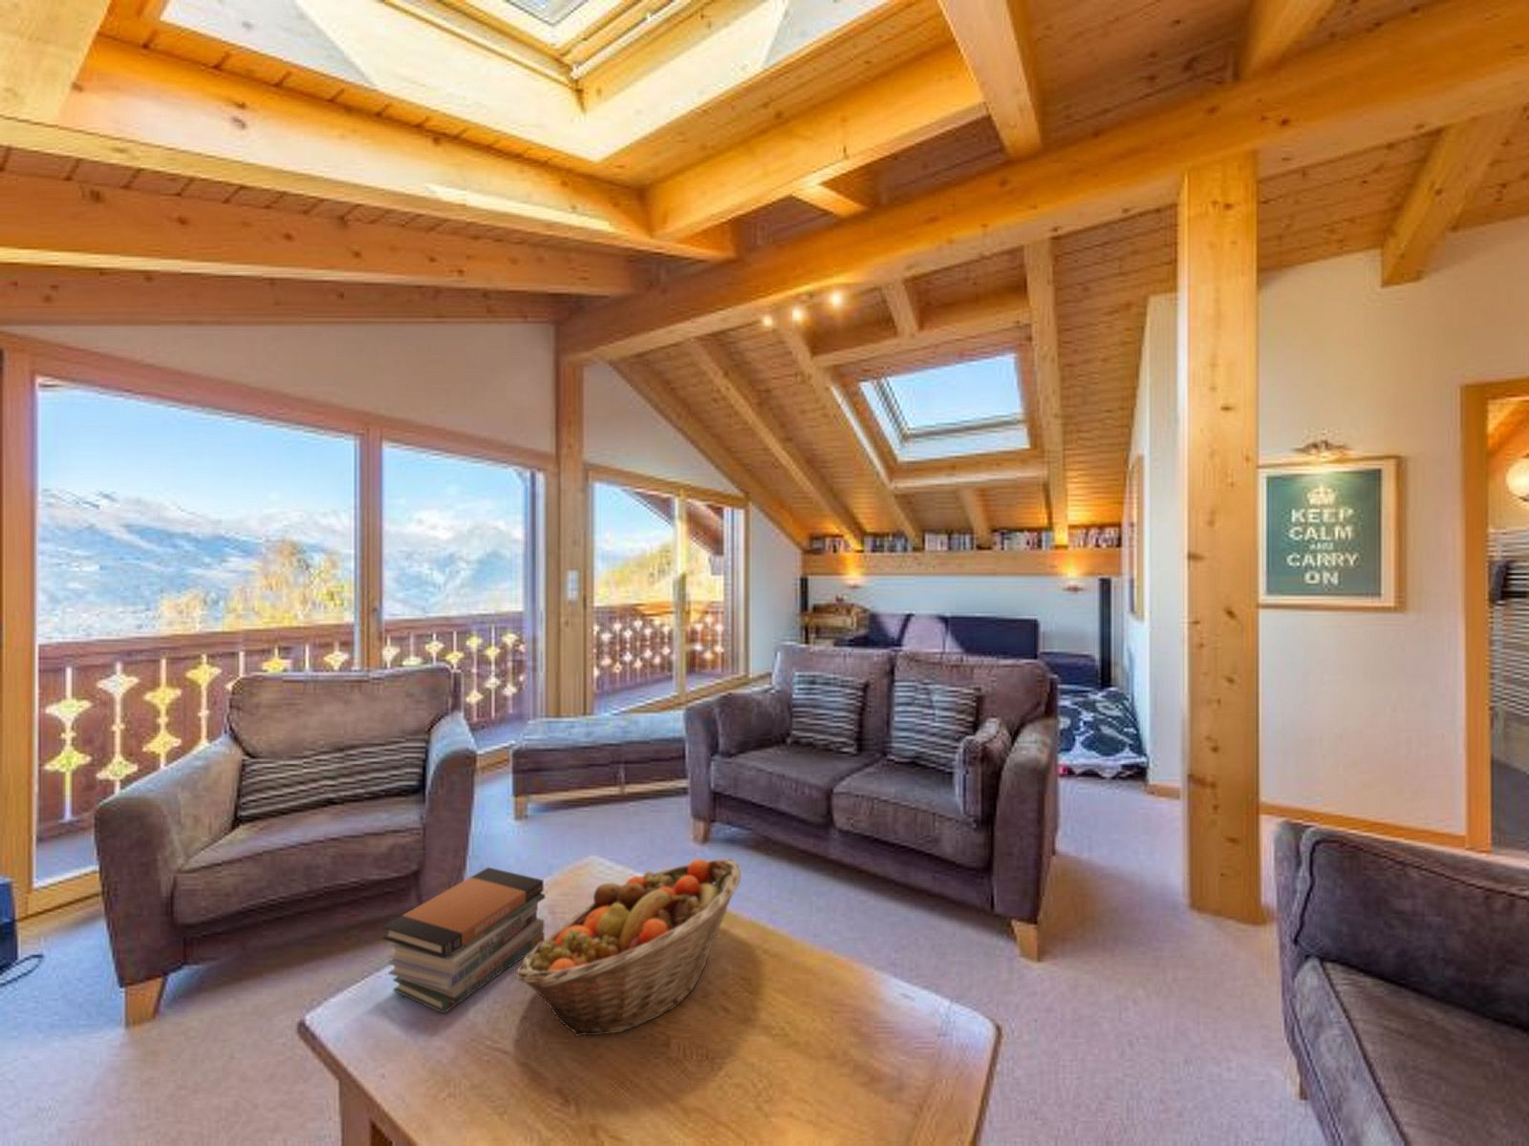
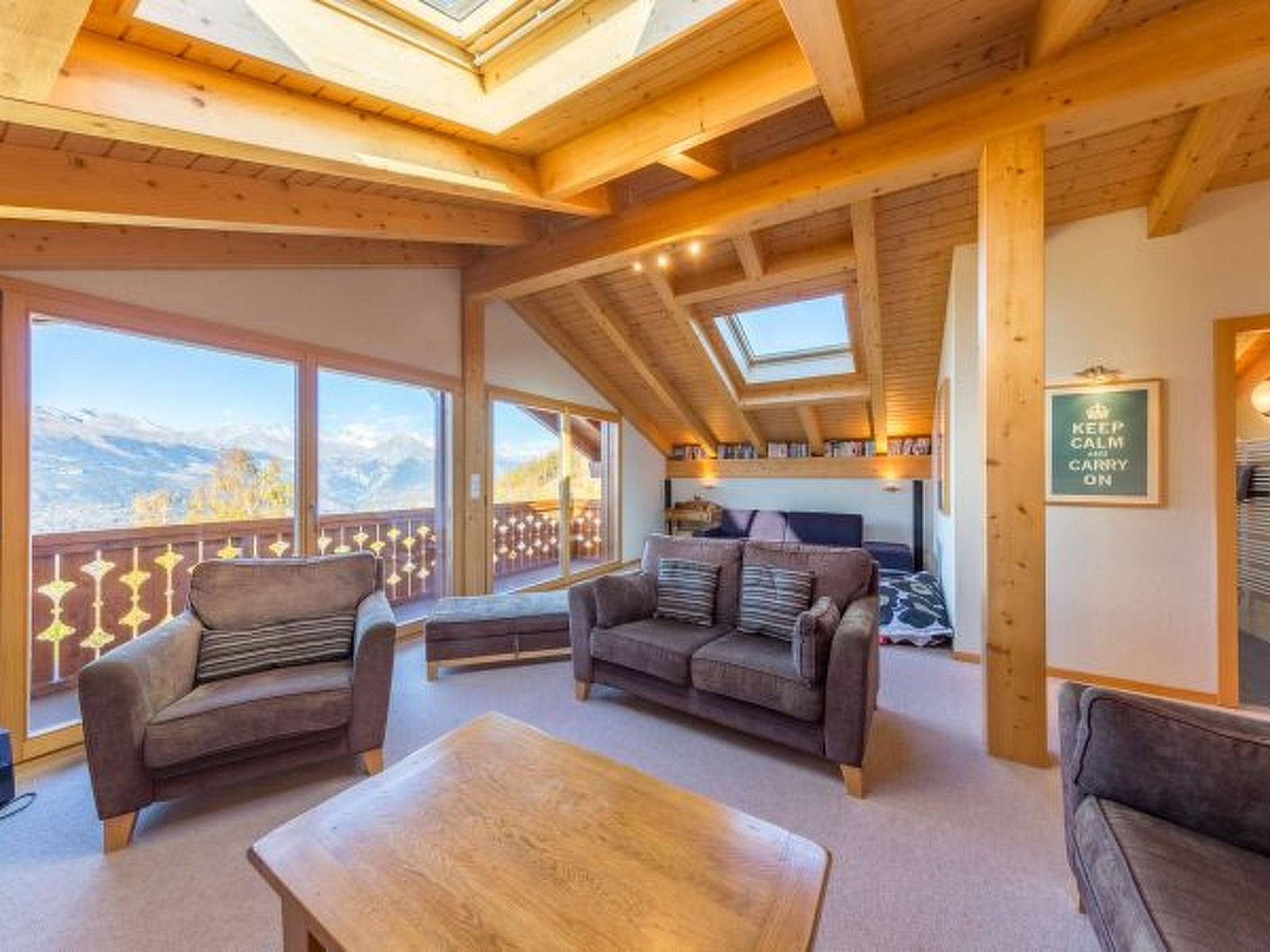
- fruit basket (639, 931)
- book stack (470, 934)
